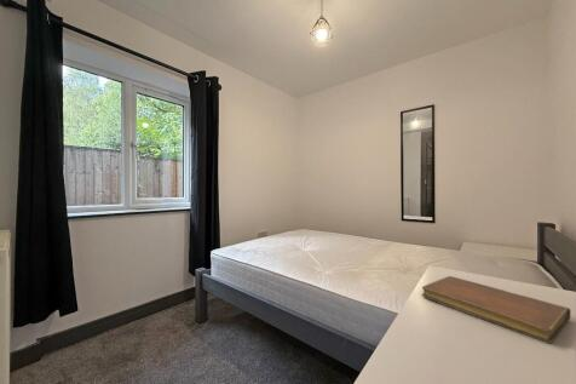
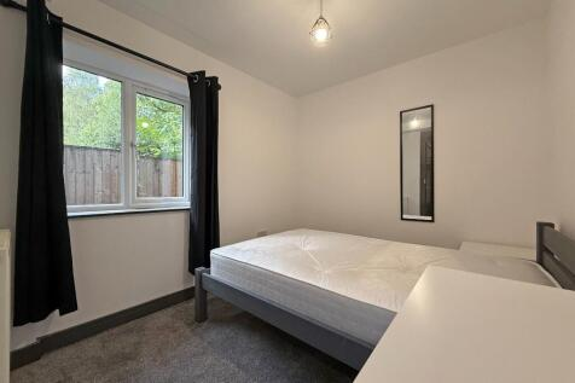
- notebook (488, 300)
